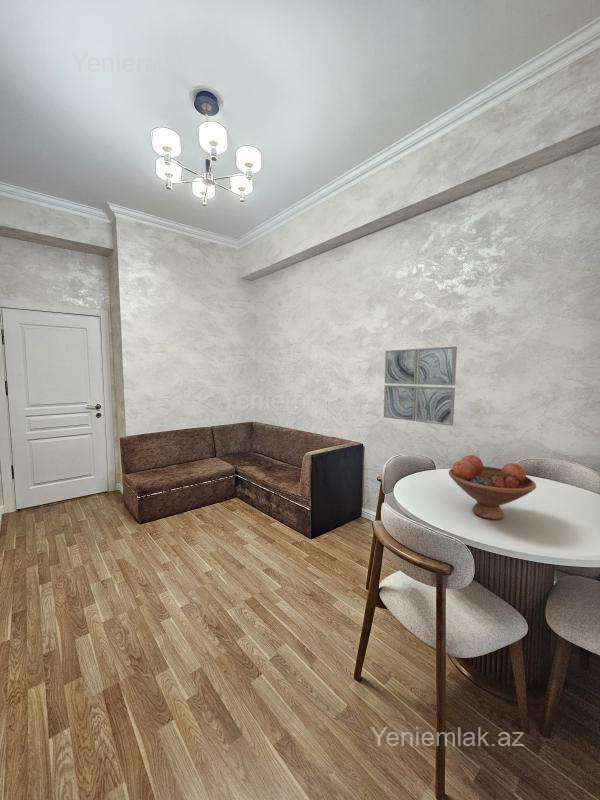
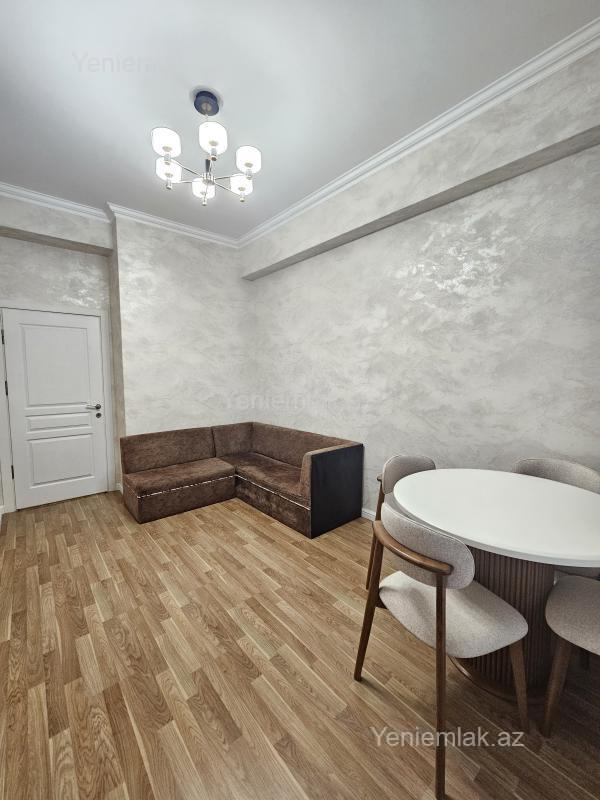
- fruit bowl (489, 488)
- wall art (416, 386)
